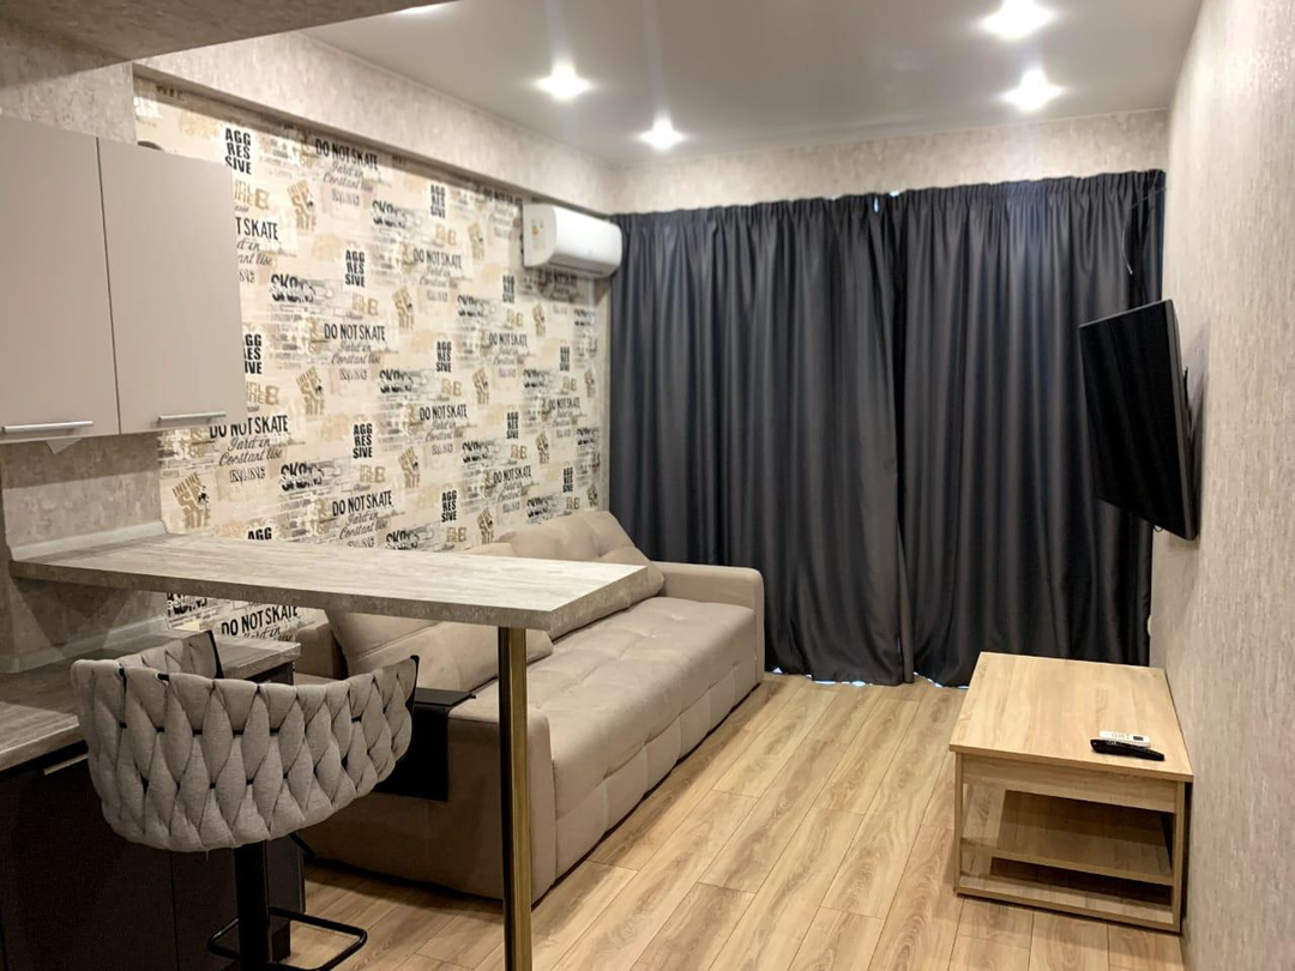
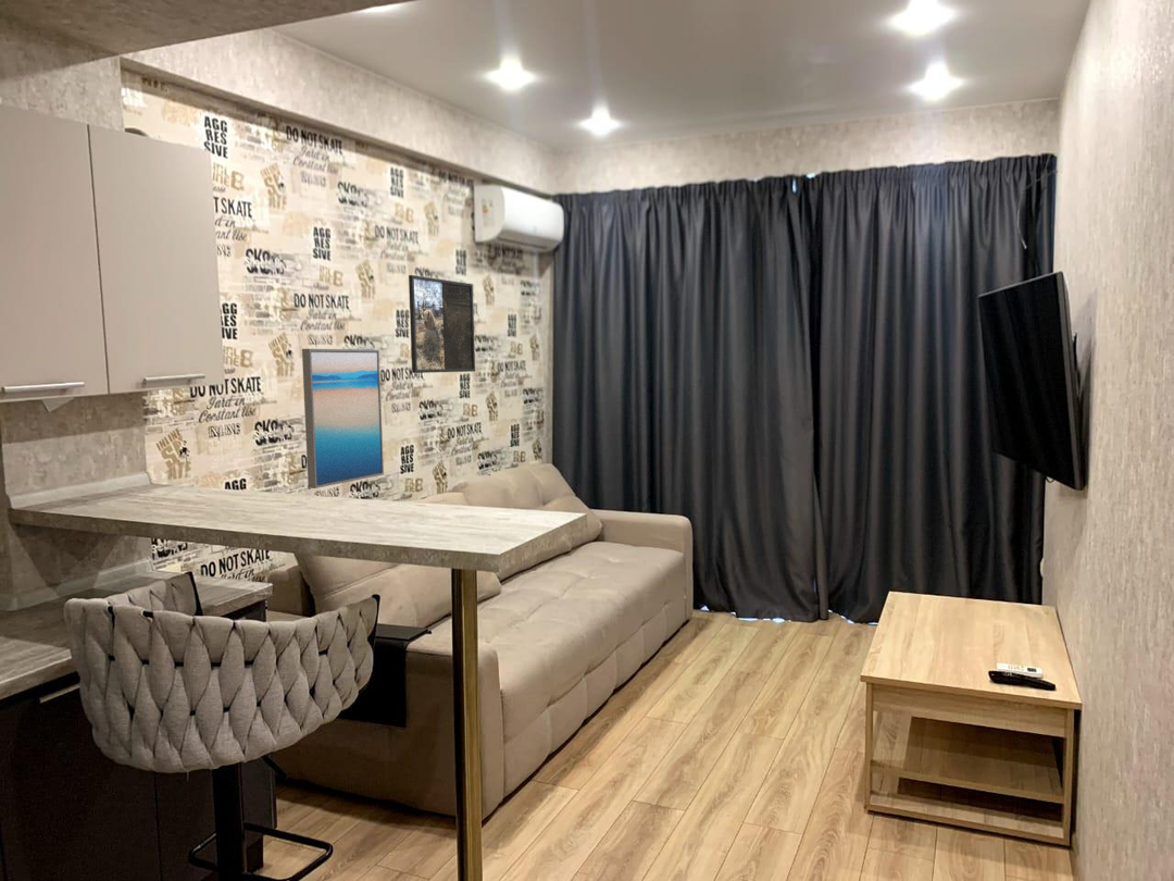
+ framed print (444, 325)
+ wall art (345, 415)
